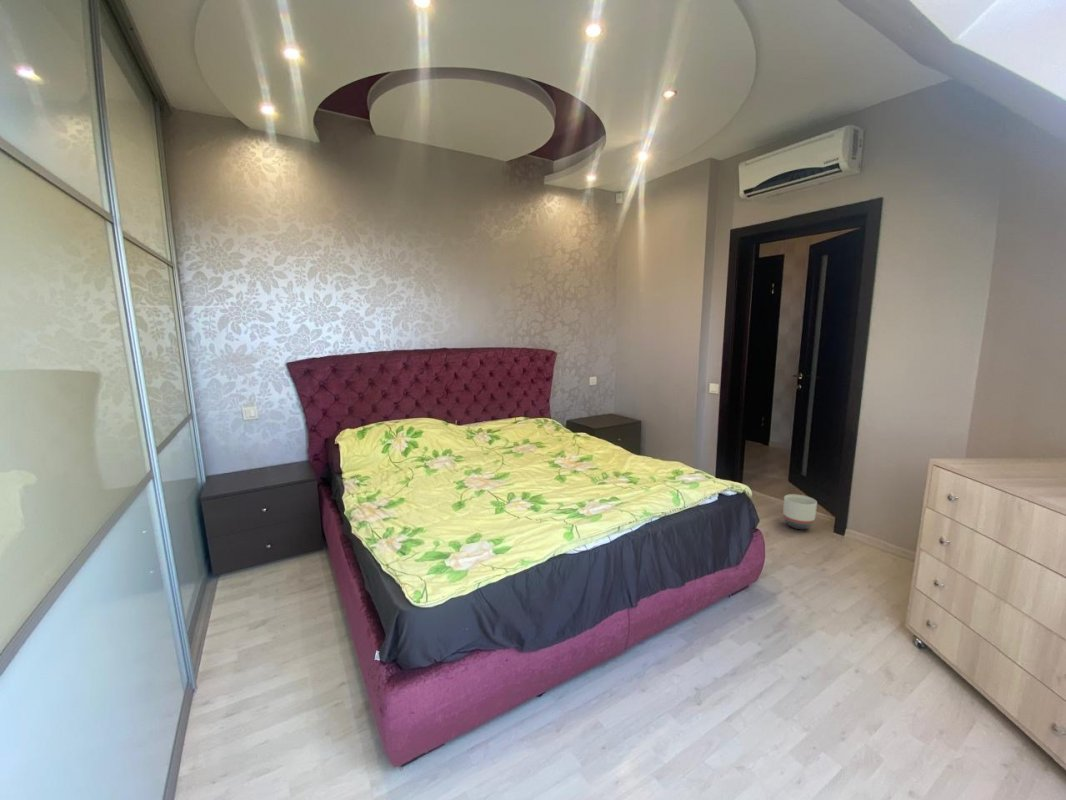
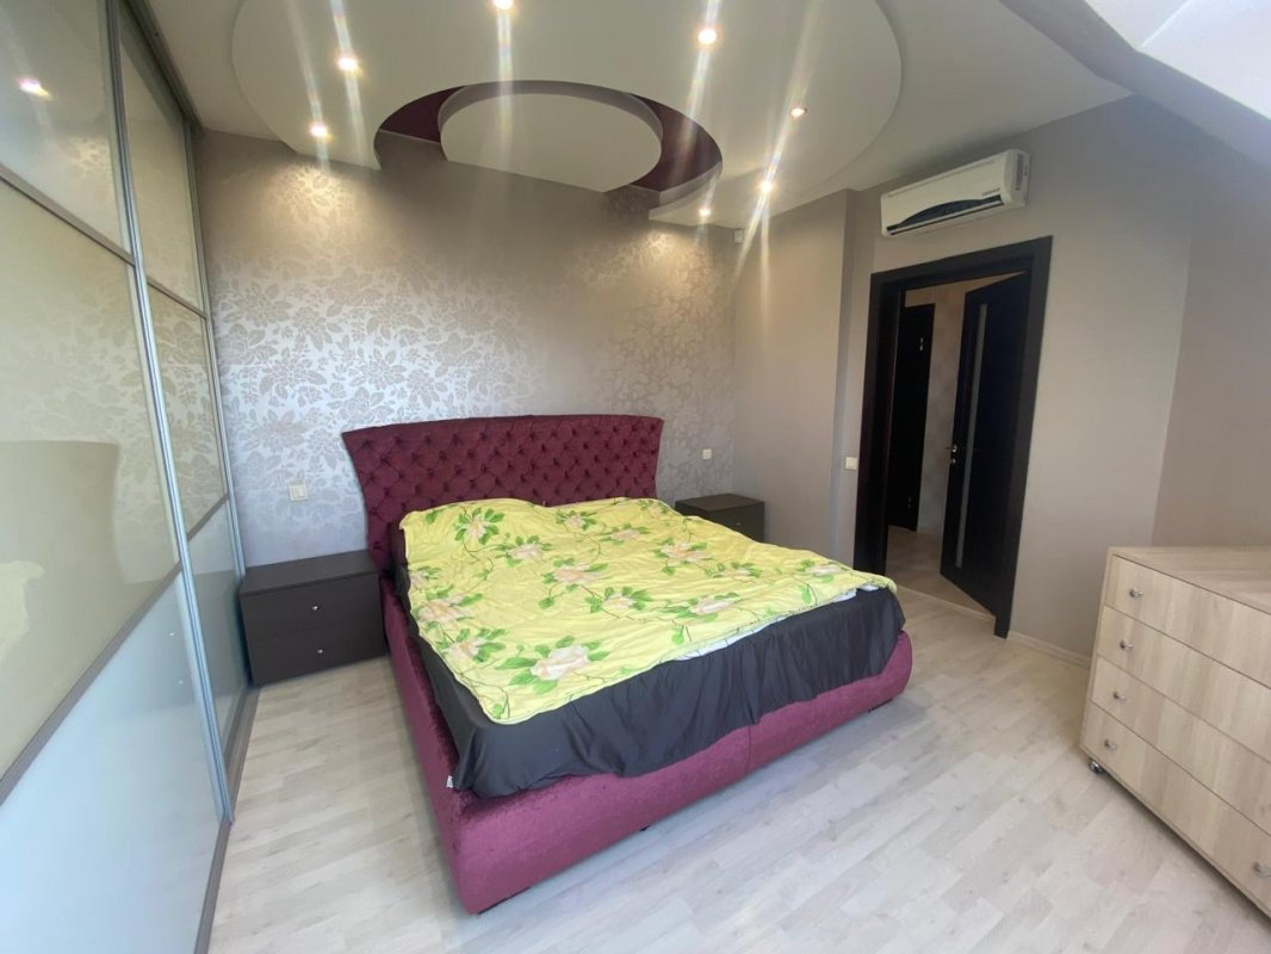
- planter (799, 513)
